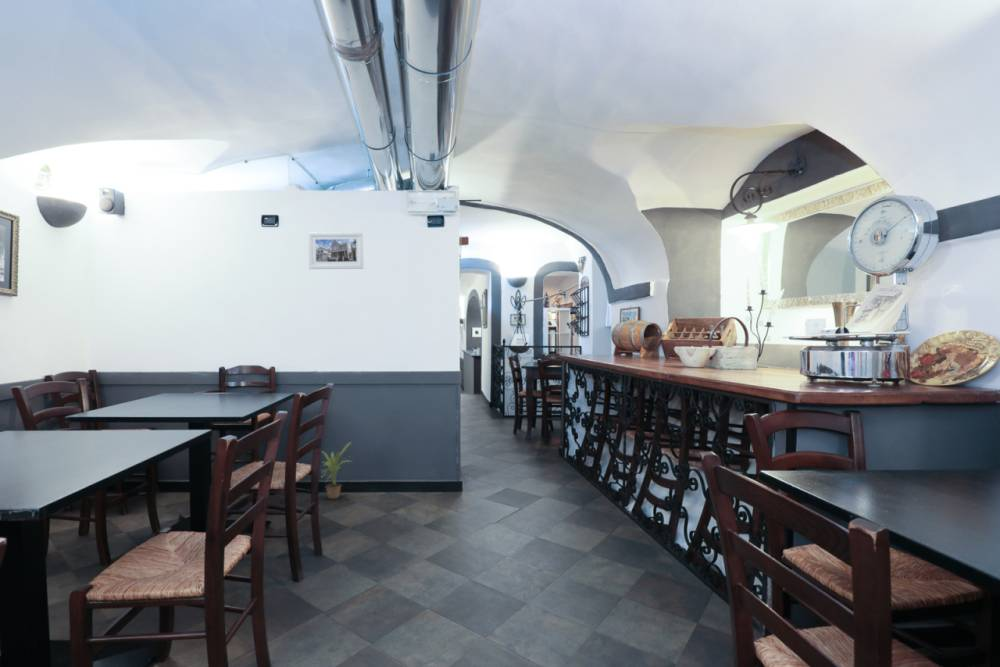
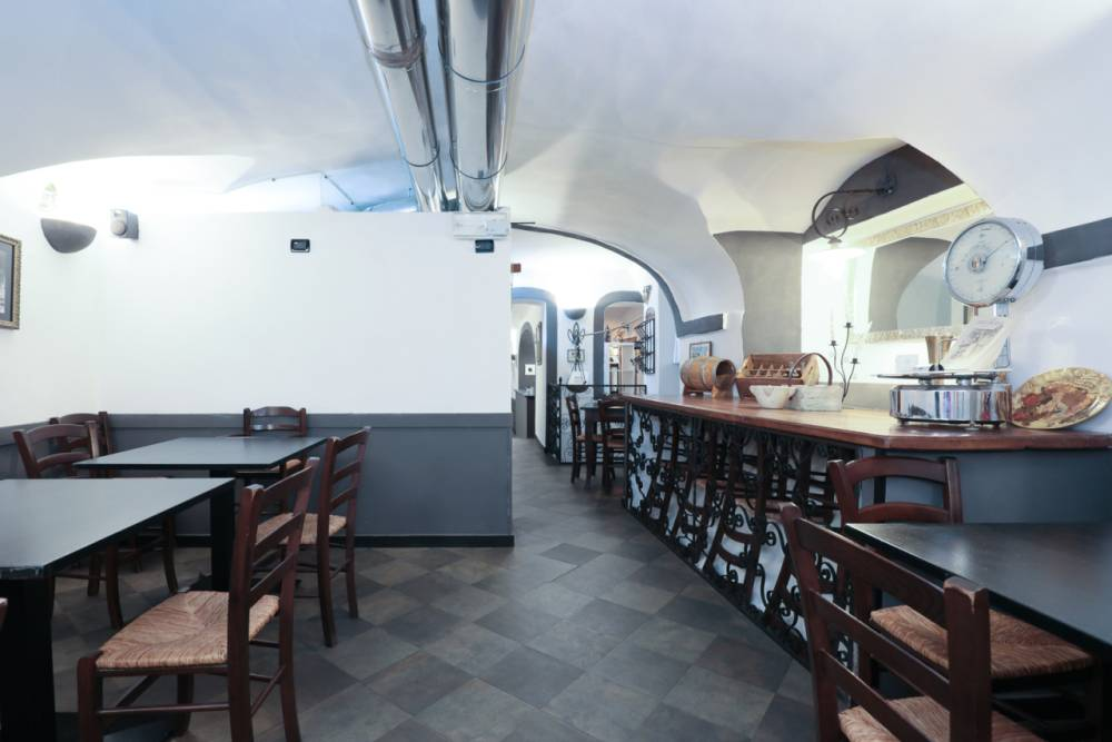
- potted plant (335, 472)
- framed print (336, 250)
